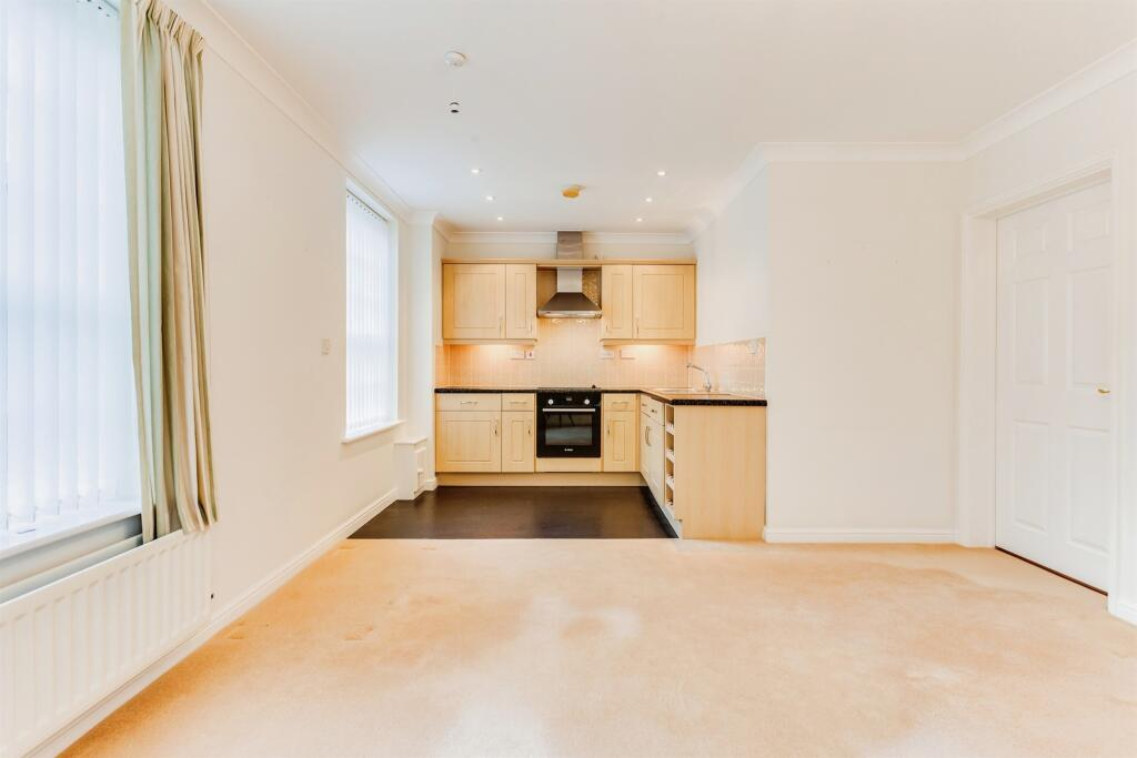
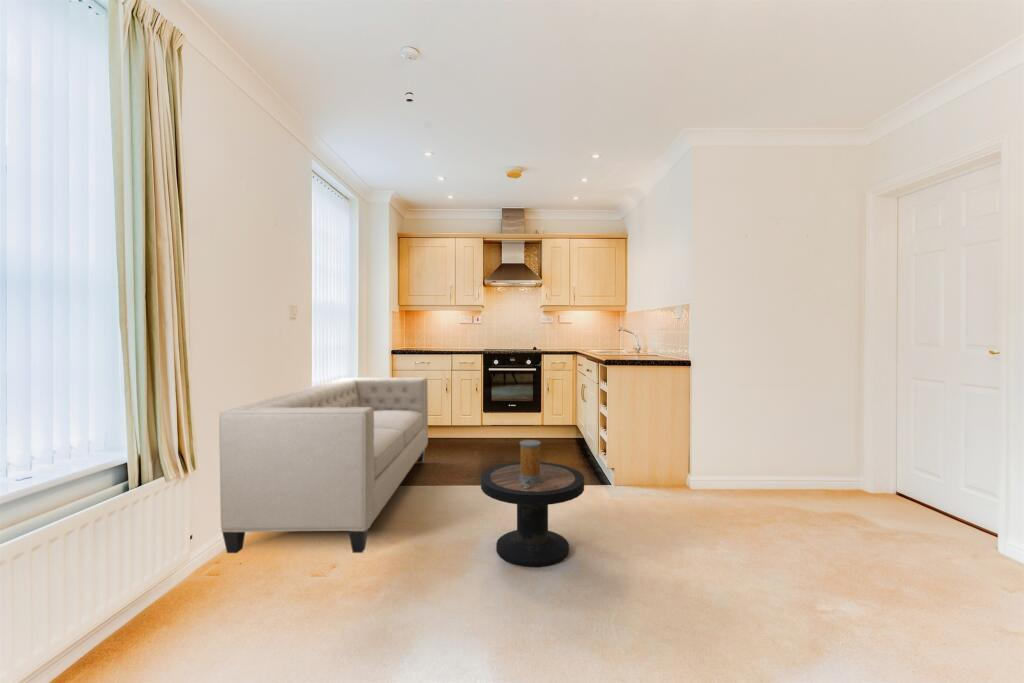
+ side table (532, 512)
+ sofa (352, 442)
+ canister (527, 463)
